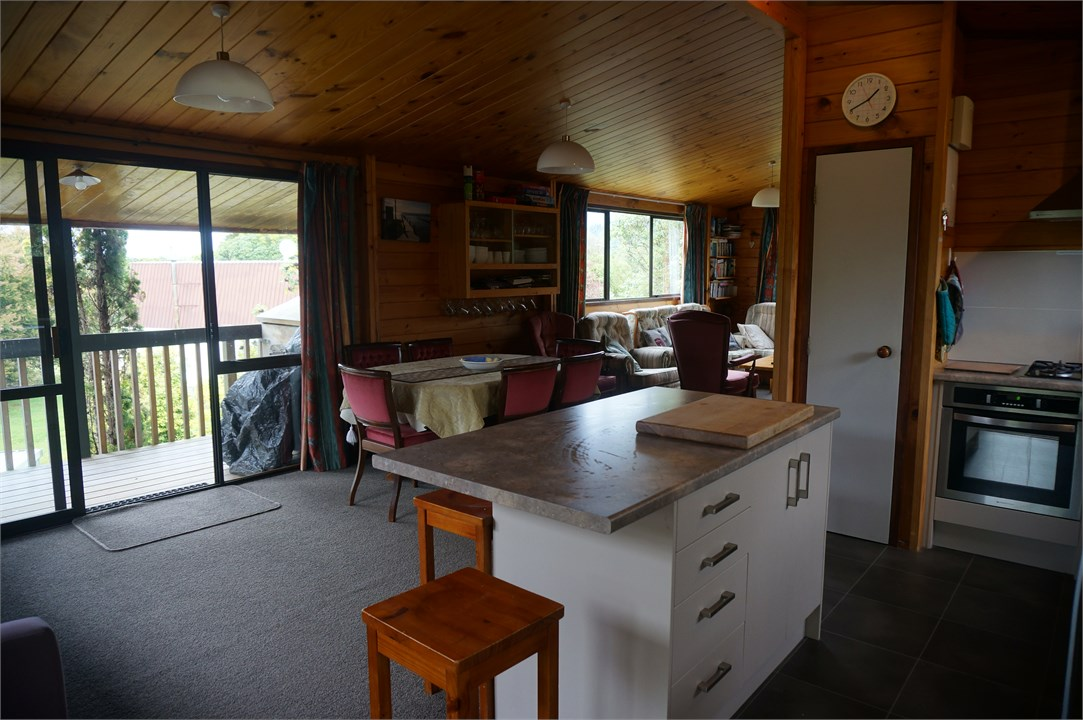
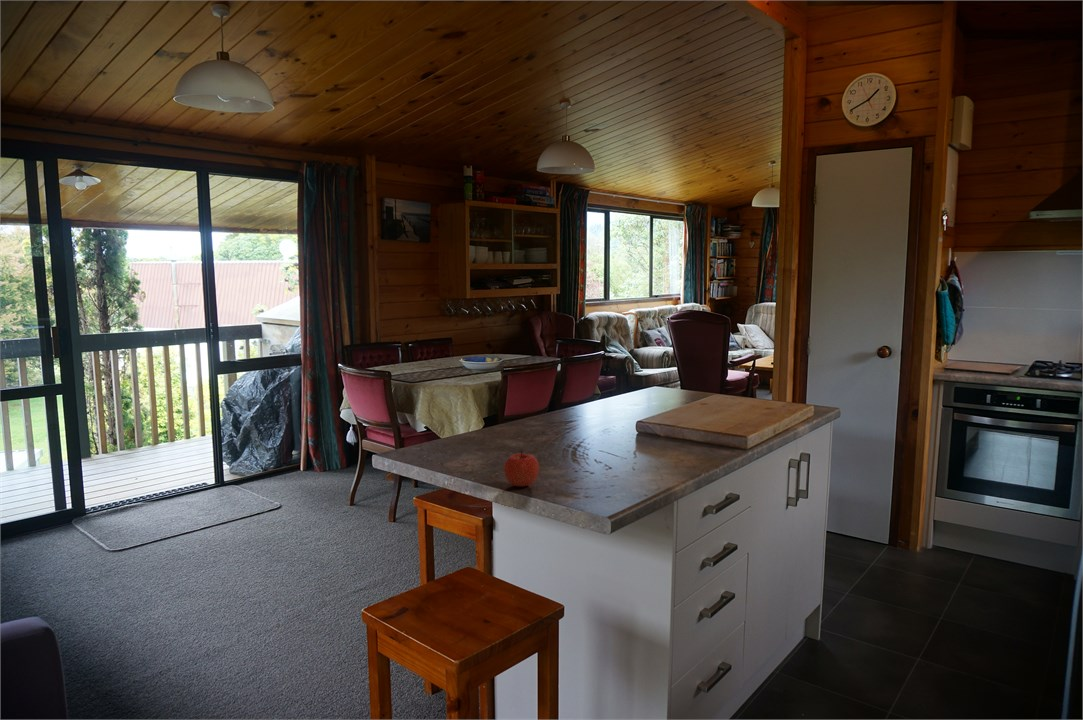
+ apple (521, 467)
